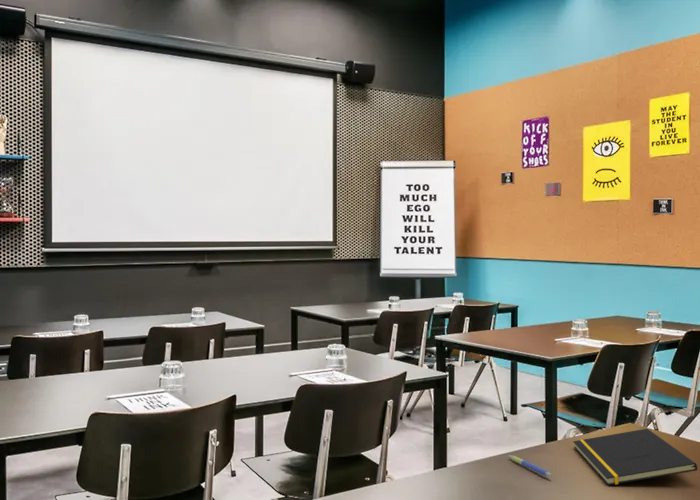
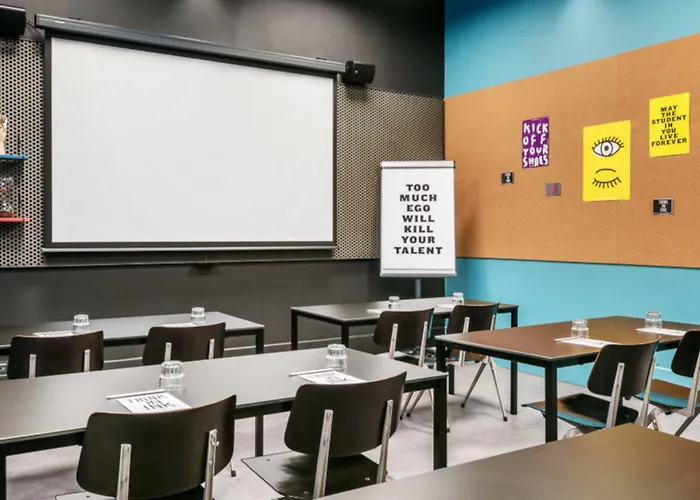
- pen (528, 465)
- notepad (629, 454)
